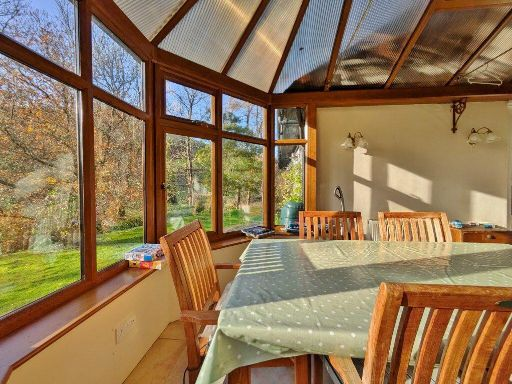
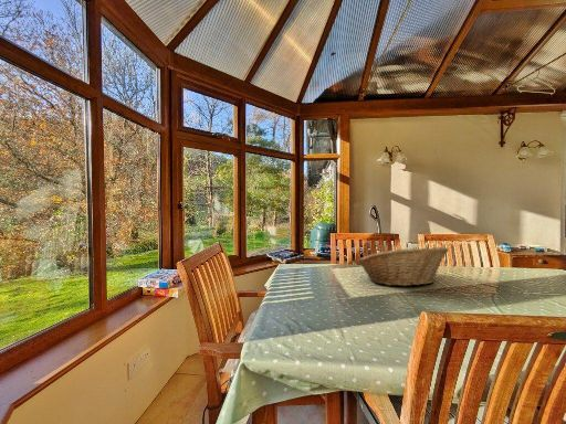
+ fruit basket (402, 263)
